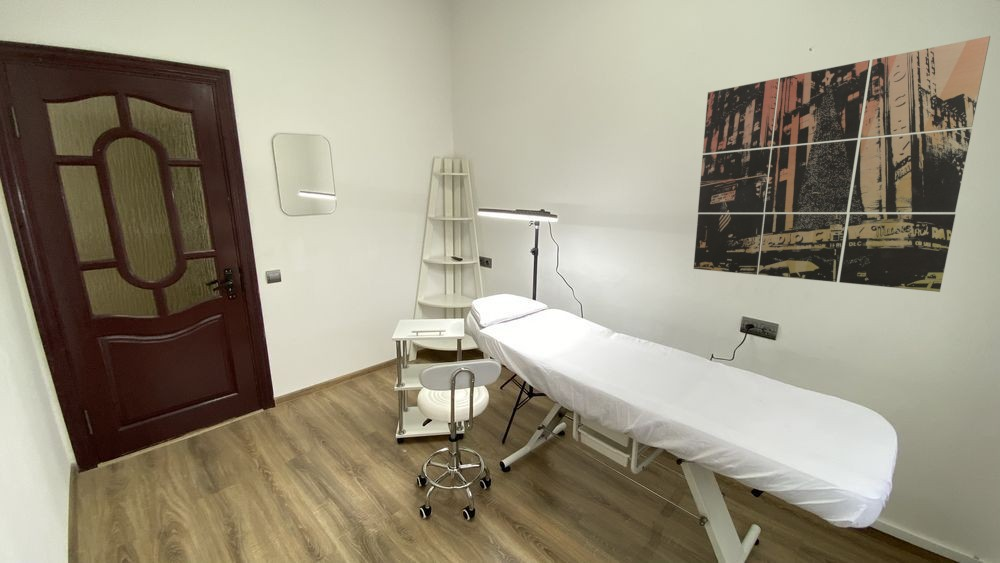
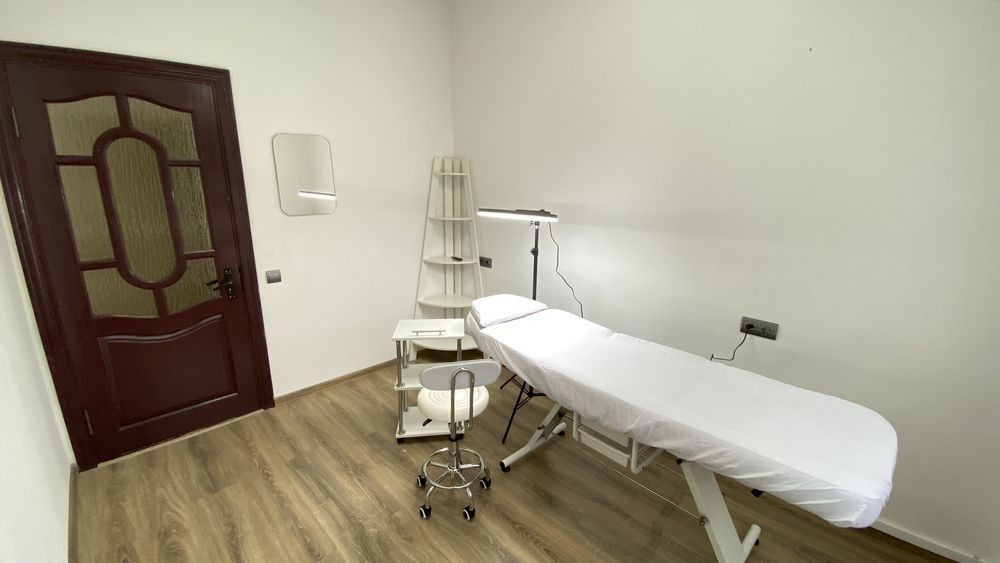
- wall art (808, 178)
